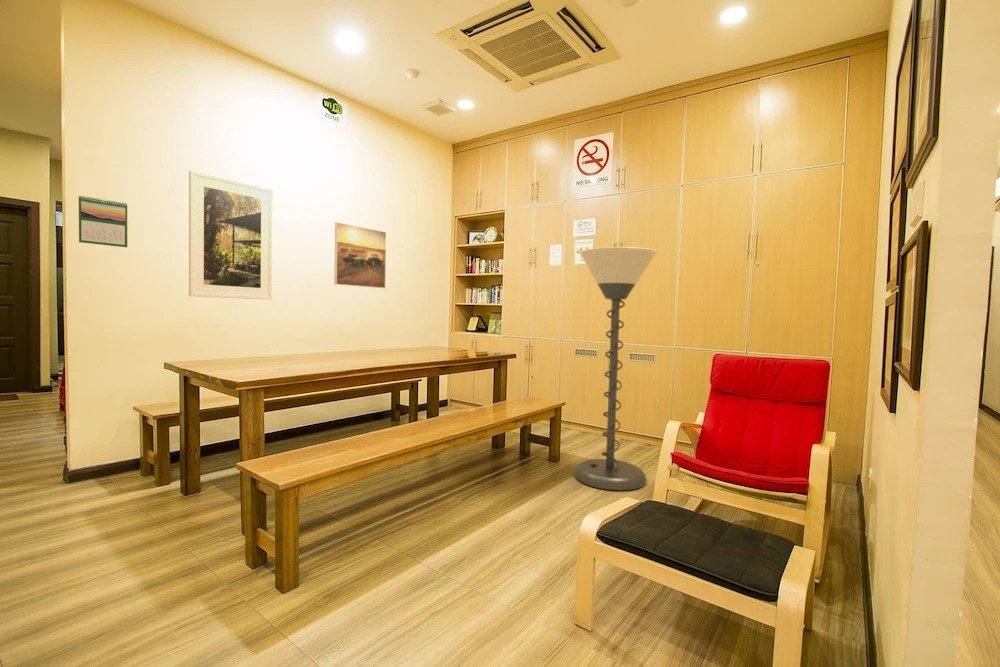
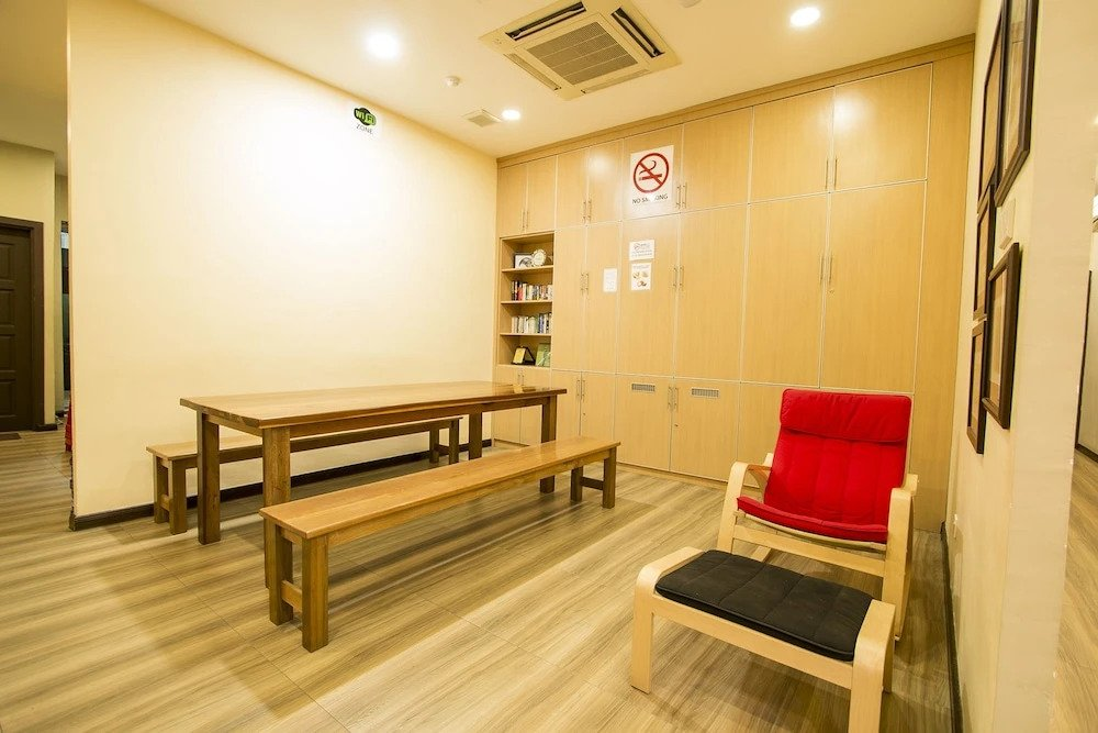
- calendar (103, 221)
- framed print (361, 257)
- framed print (233, 239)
- floor lamp (613, 365)
